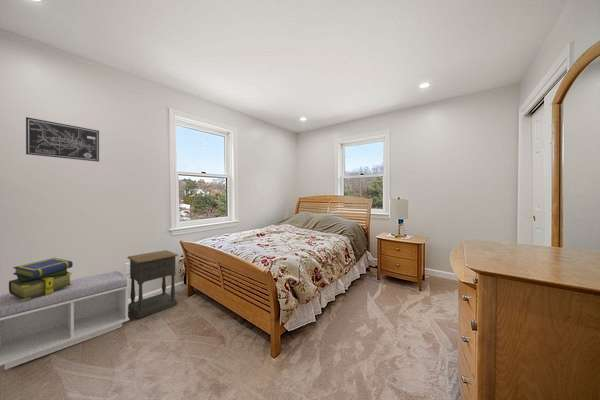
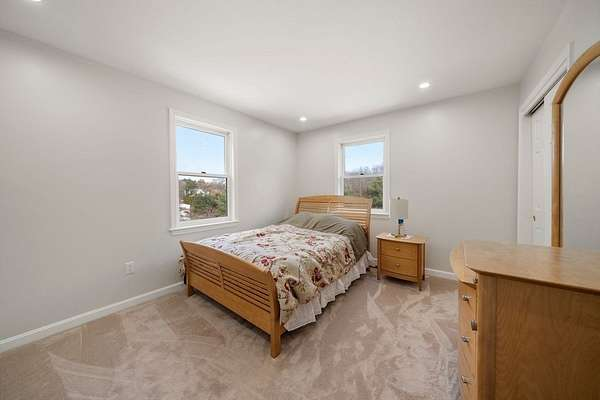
- stack of books (43, 277)
- wall art (65, 141)
- bench (69, 311)
- nightstand (153, 279)
